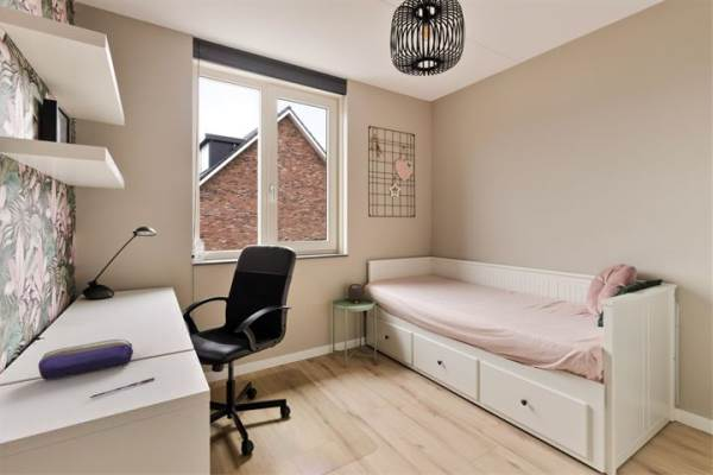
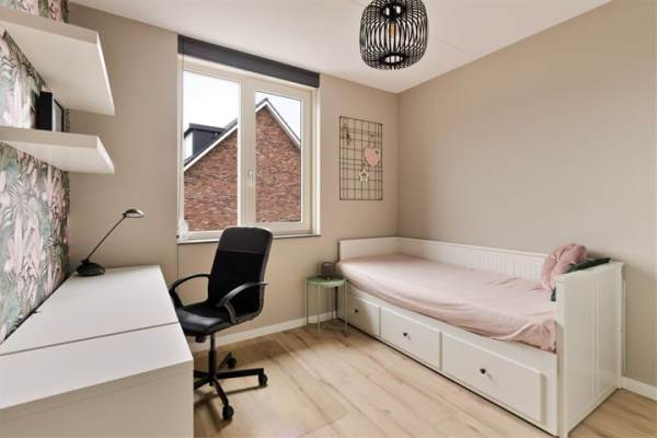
- pen (124, 387)
- pencil case (89, 357)
